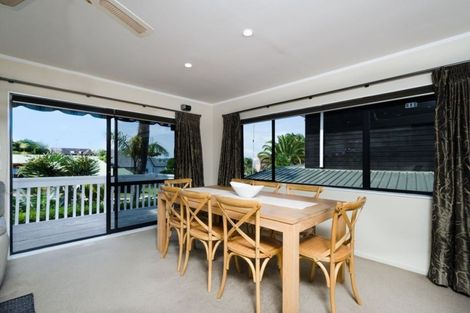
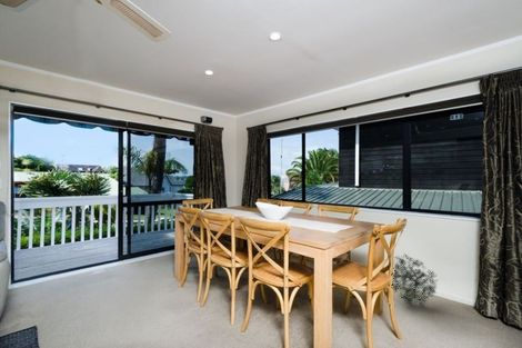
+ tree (412, 278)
